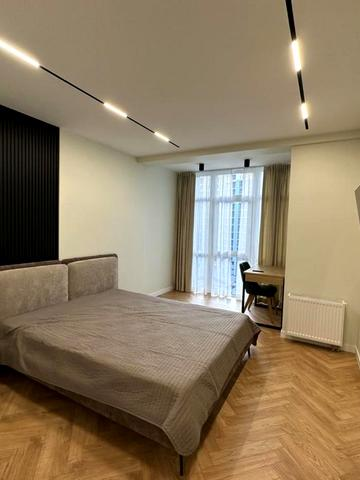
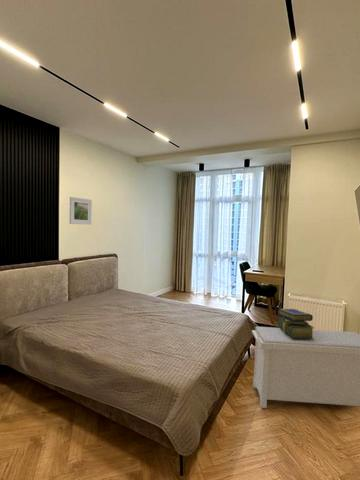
+ stack of books (294, 321)
+ bench (310, 367)
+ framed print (81, 211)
